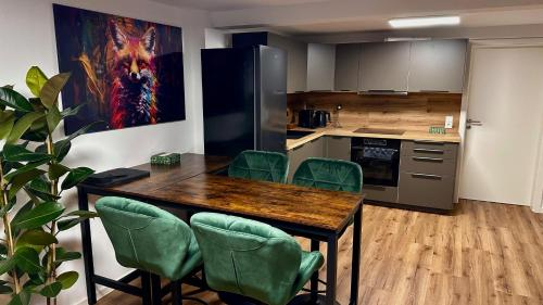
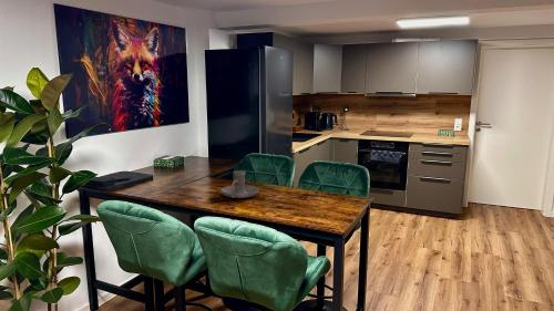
+ candle holder (238, 185)
